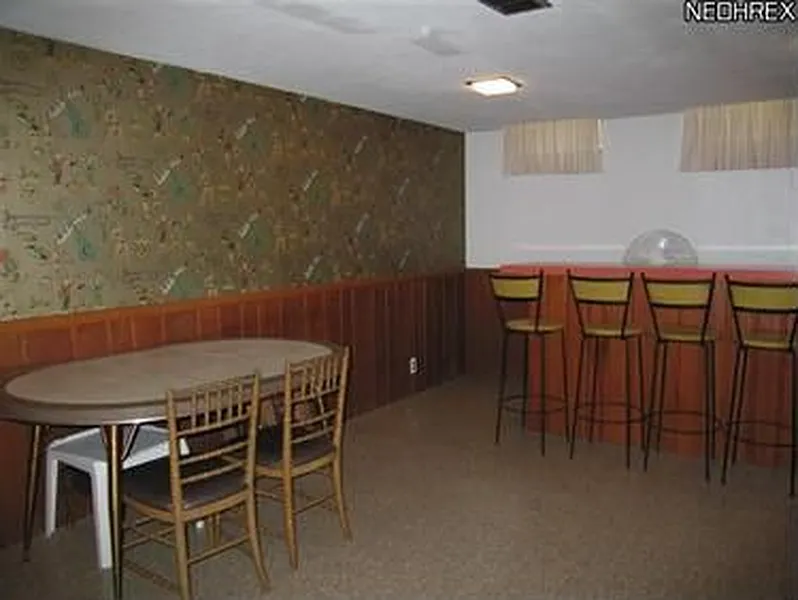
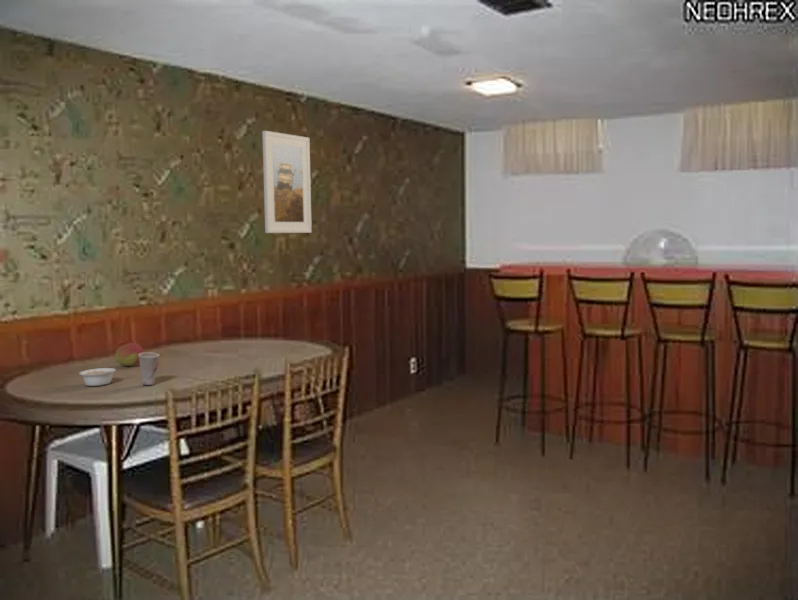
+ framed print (288, 183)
+ legume (99, 375)
+ cup (149, 369)
+ fruit (129, 354)
